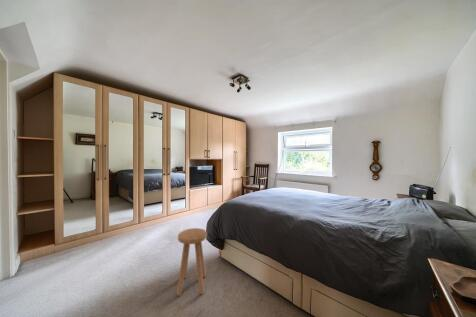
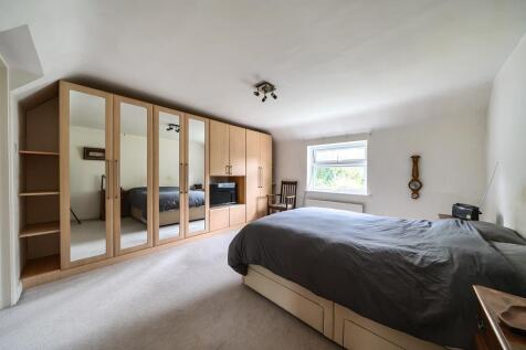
- stool (196, 259)
